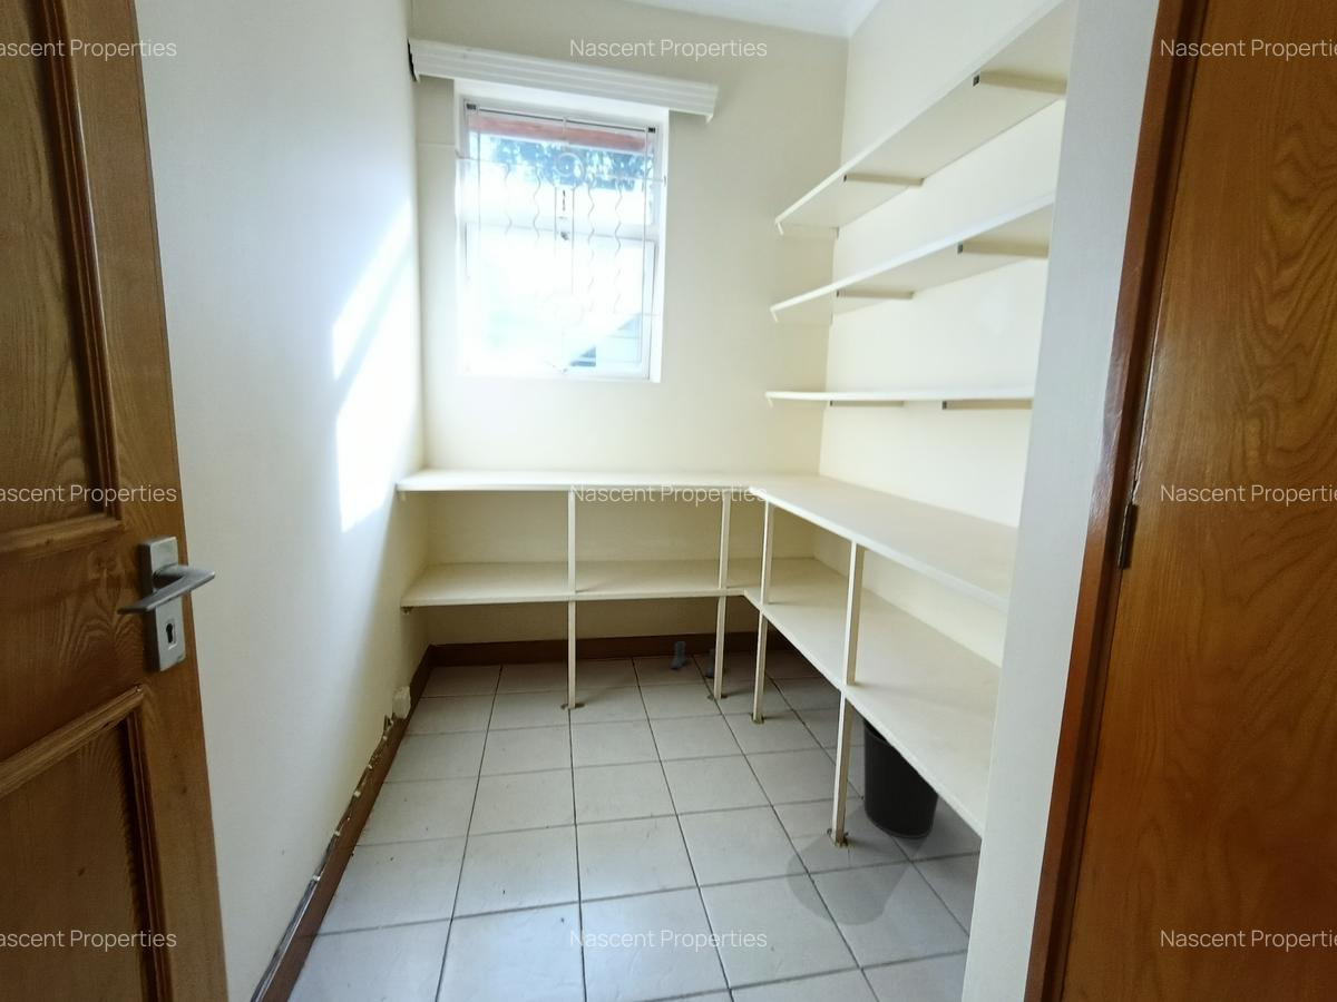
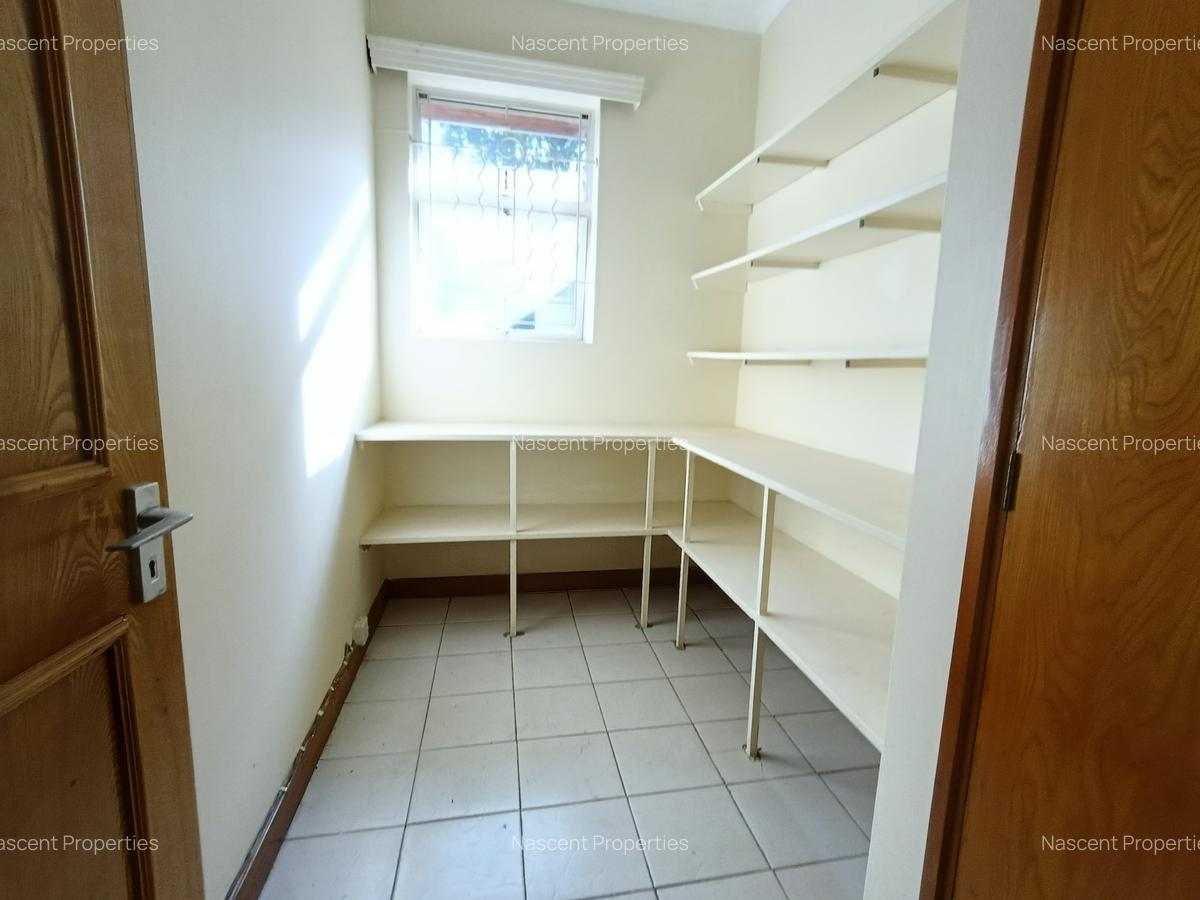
- wastebasket (901, 772)
- boots (684, 659)
